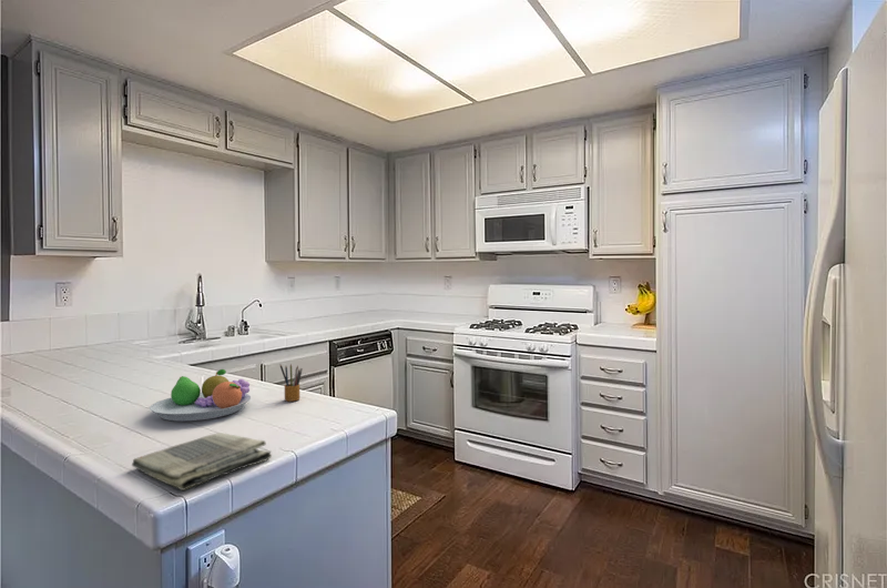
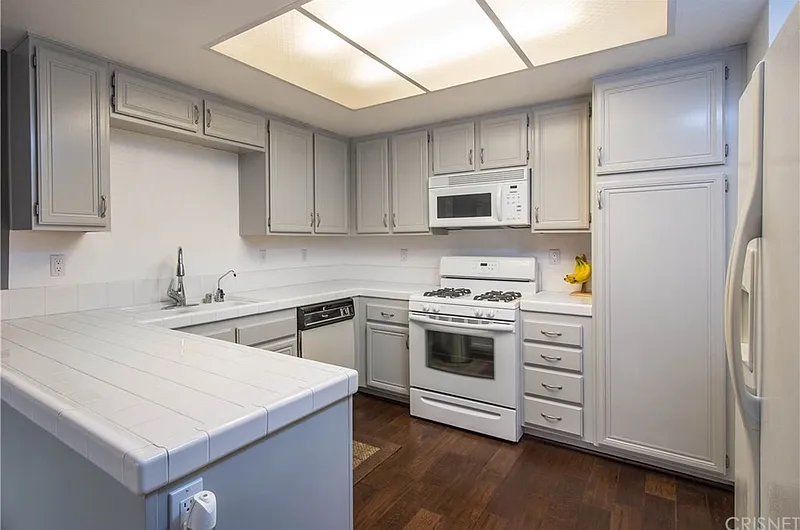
- dish towel (204, 455)
- fruit bowl (202, 392)
- pencil box (290, 381)
